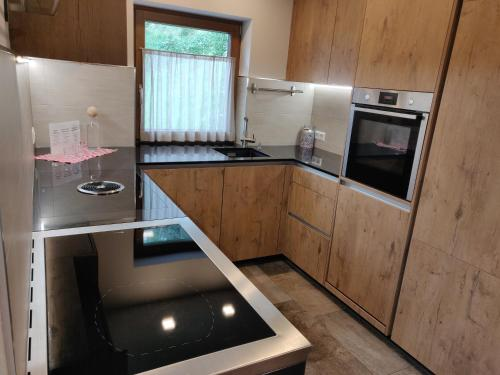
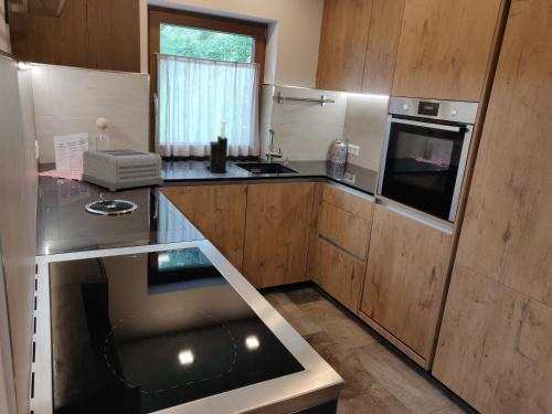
+ toaster (126, 167)
+ knife block (216, 145)
